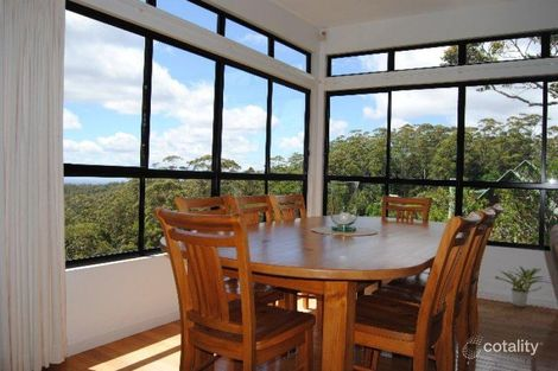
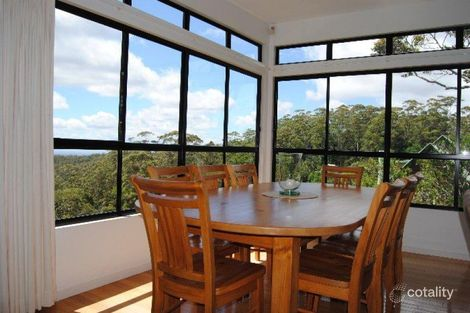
- potted plant (522, 286)
